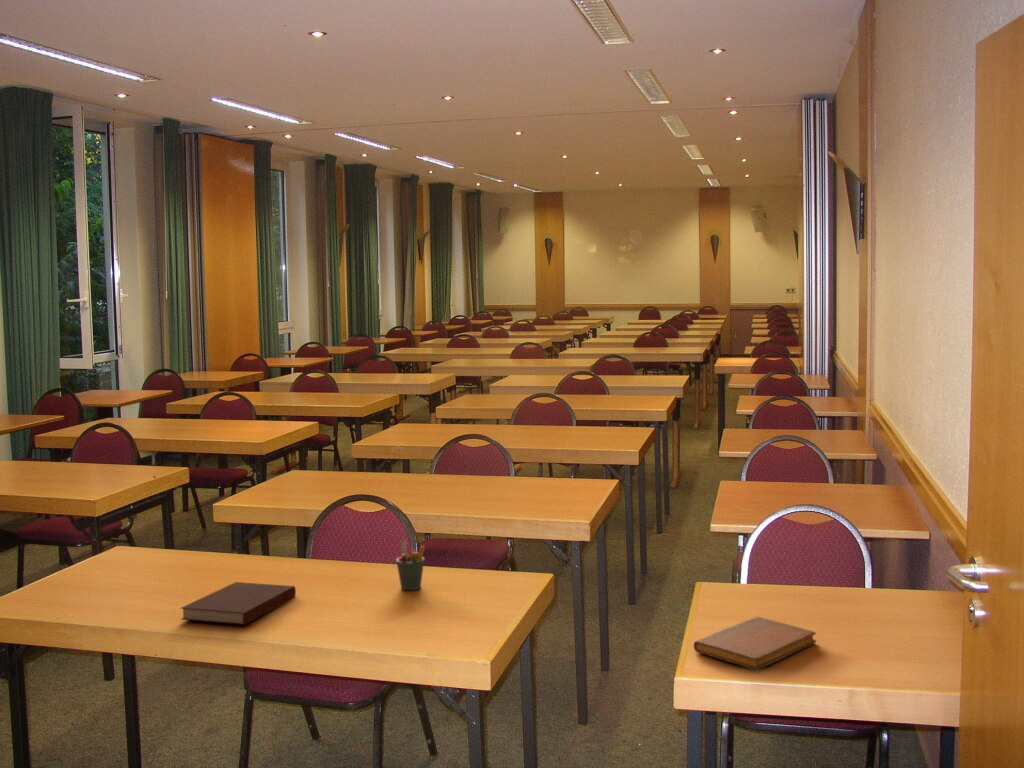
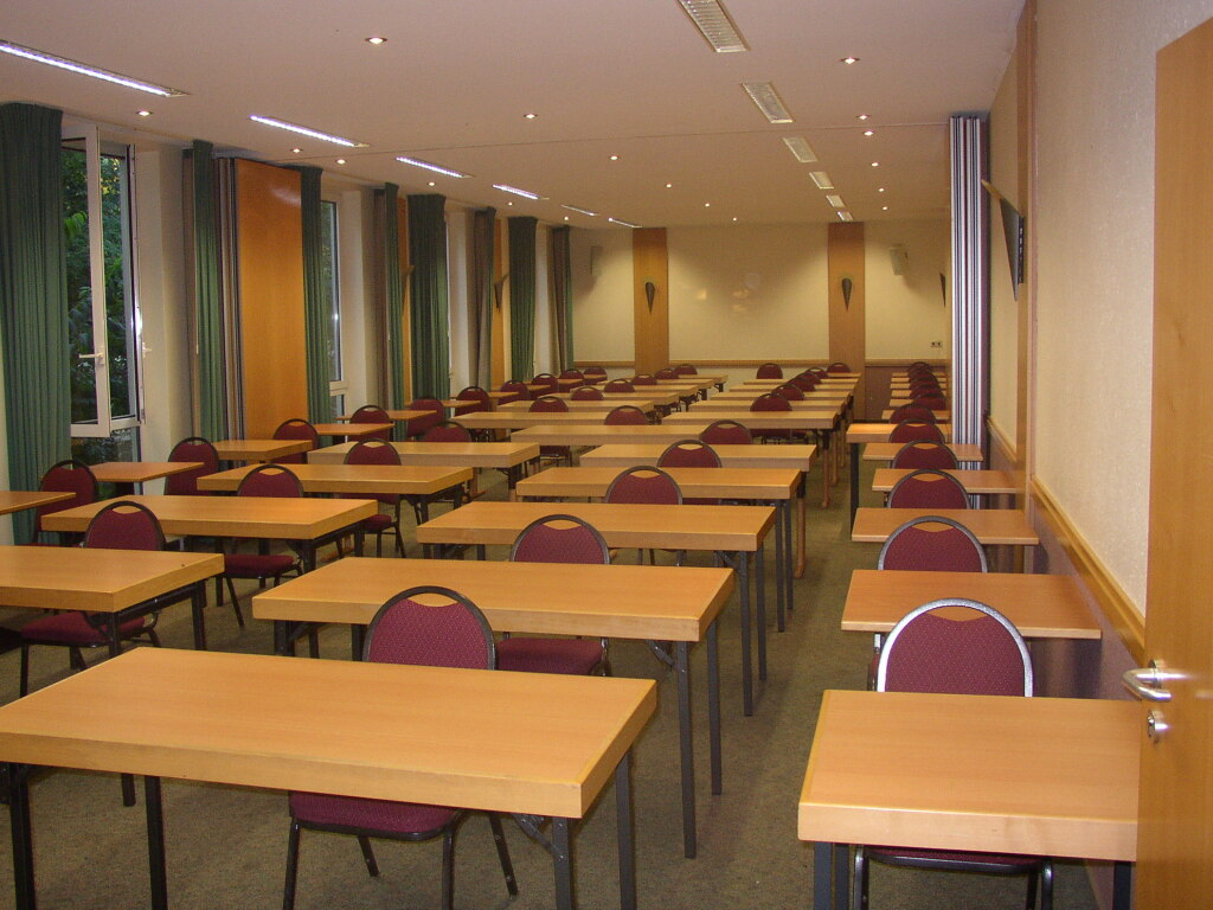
- notebook (755, 641)
- notebook (240, 602)
- pen holder (410, 565)
